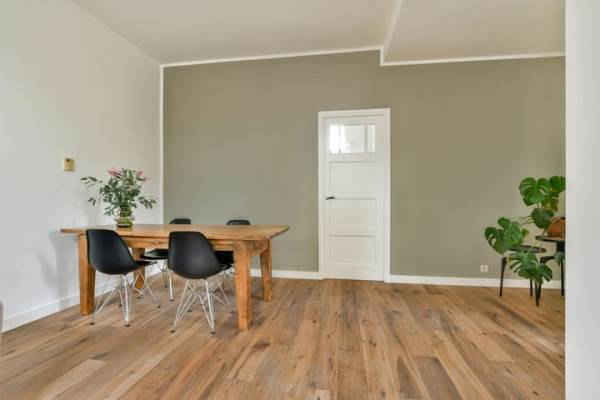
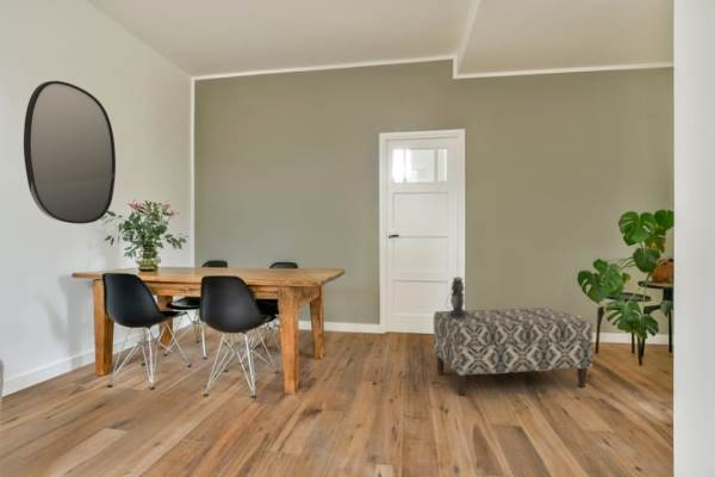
+ lantern (456, 297)
+ bench (508, 347)
+ home mirror (75, 155)
